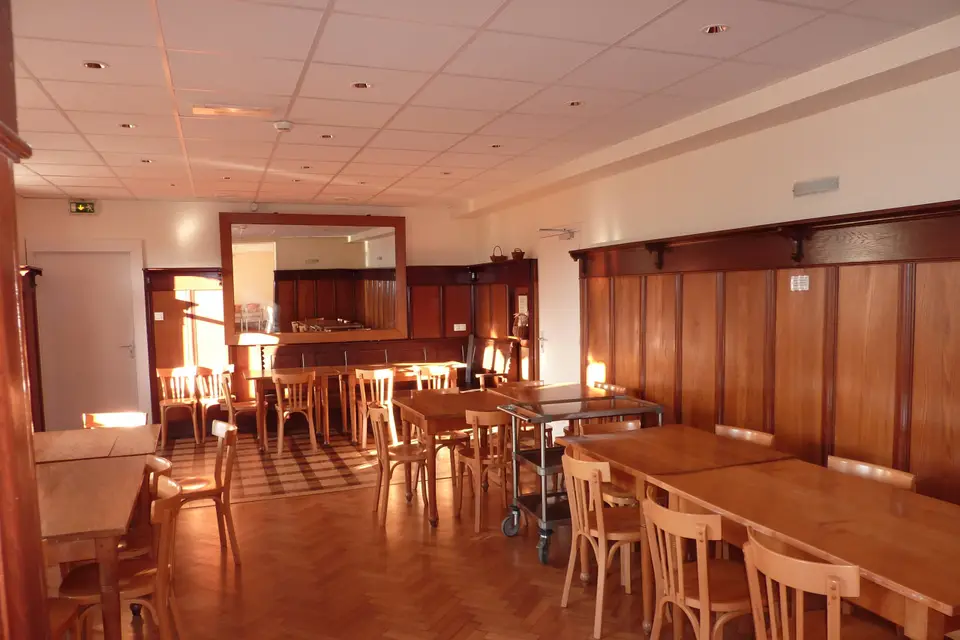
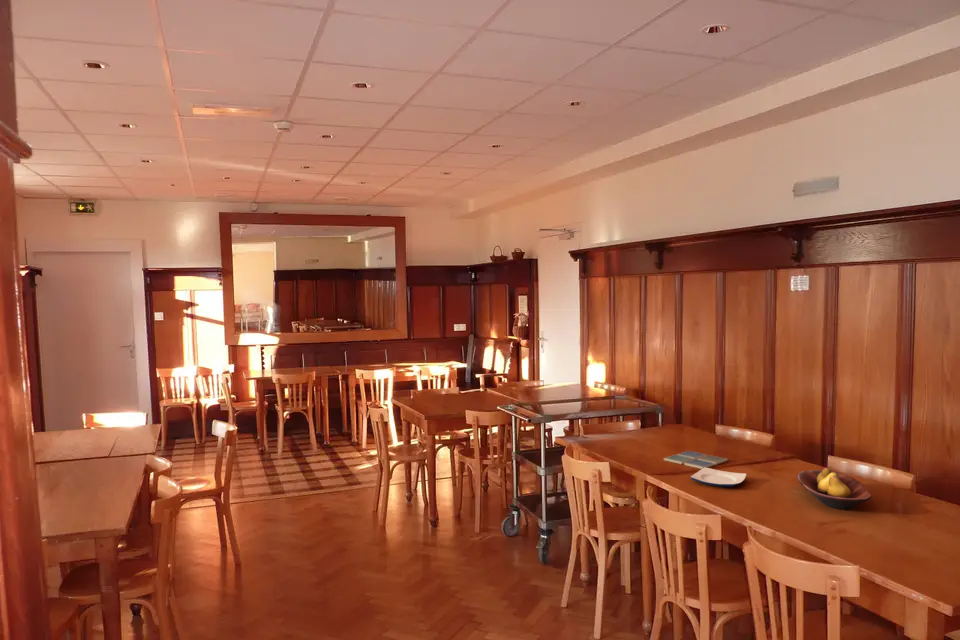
+ plate (718, 478)
+ fruit bowl (832, 485)
+ drink coaster (695, 459)
